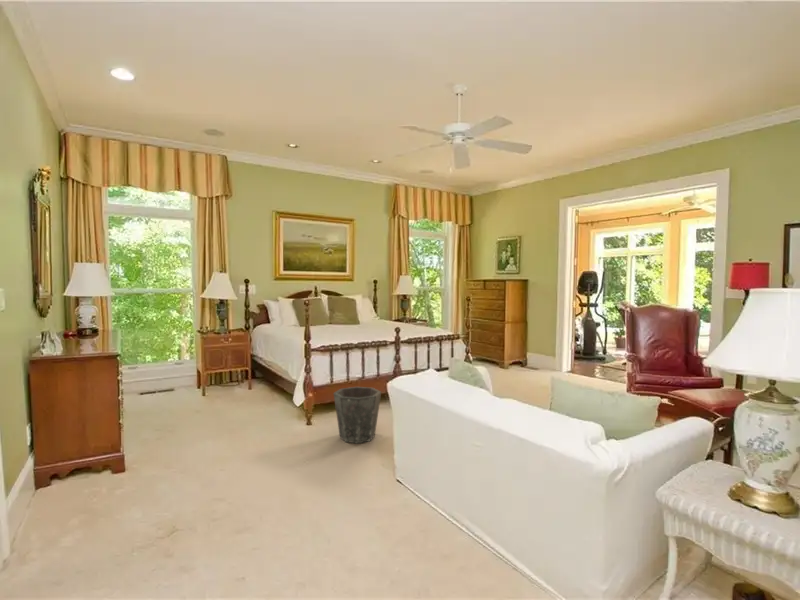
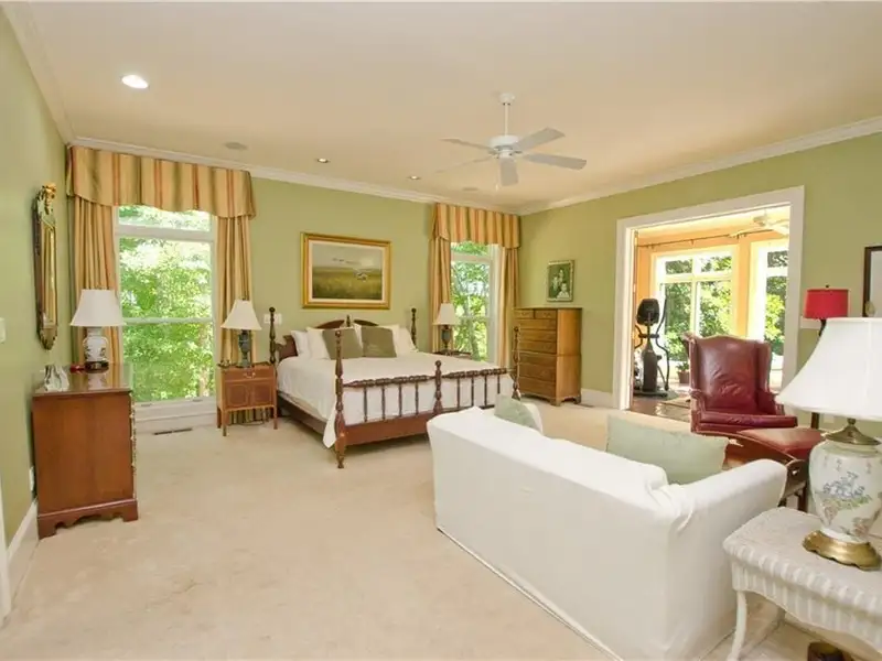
- waste bin (357, 414)
